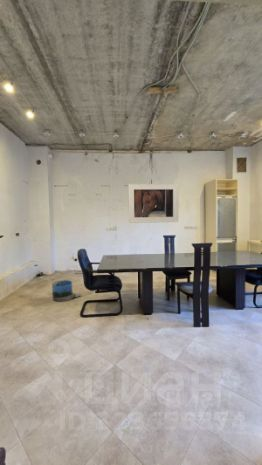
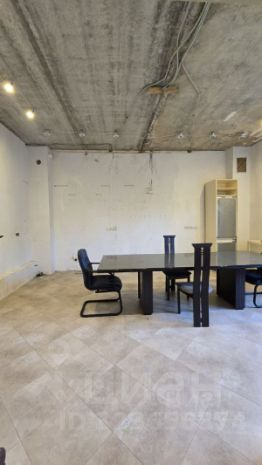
- trash can (63, 289)
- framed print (153, 203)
